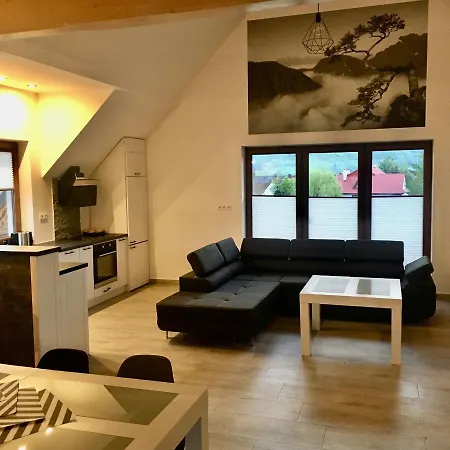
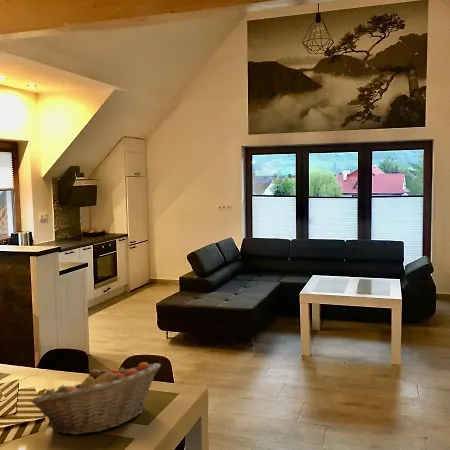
+ fruit basket (99, 392)
